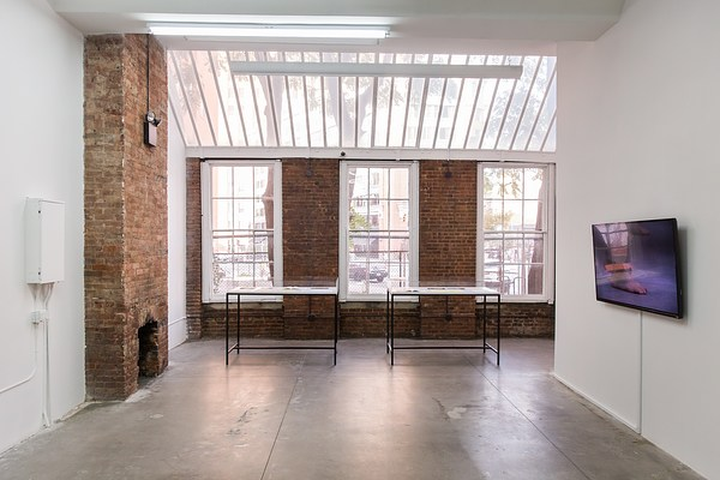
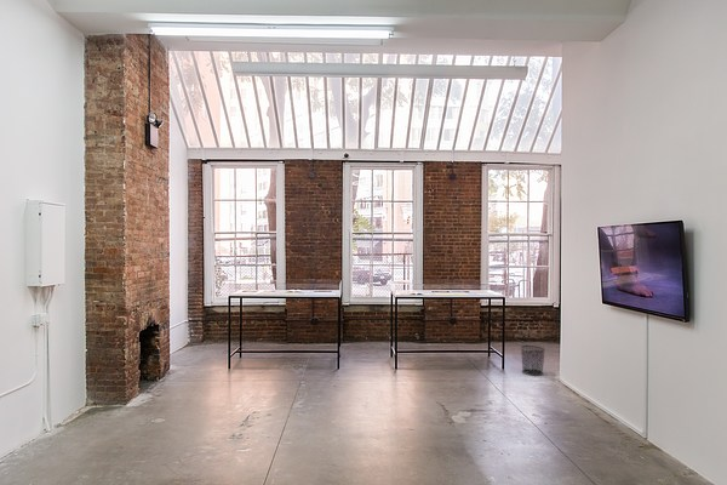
+ waste bin (532, 359)
